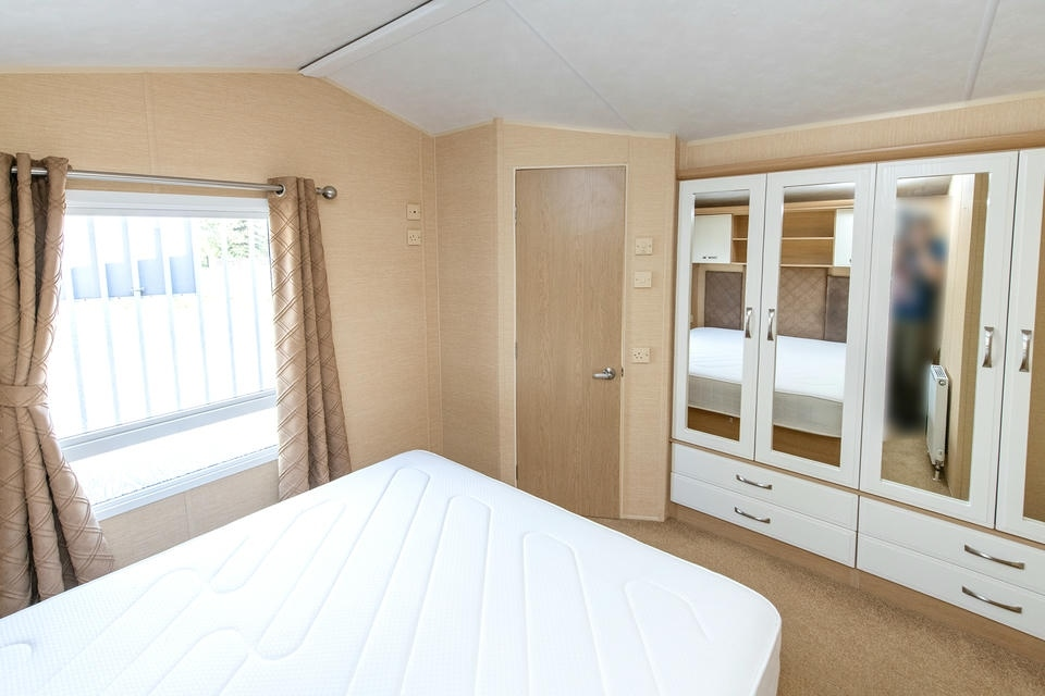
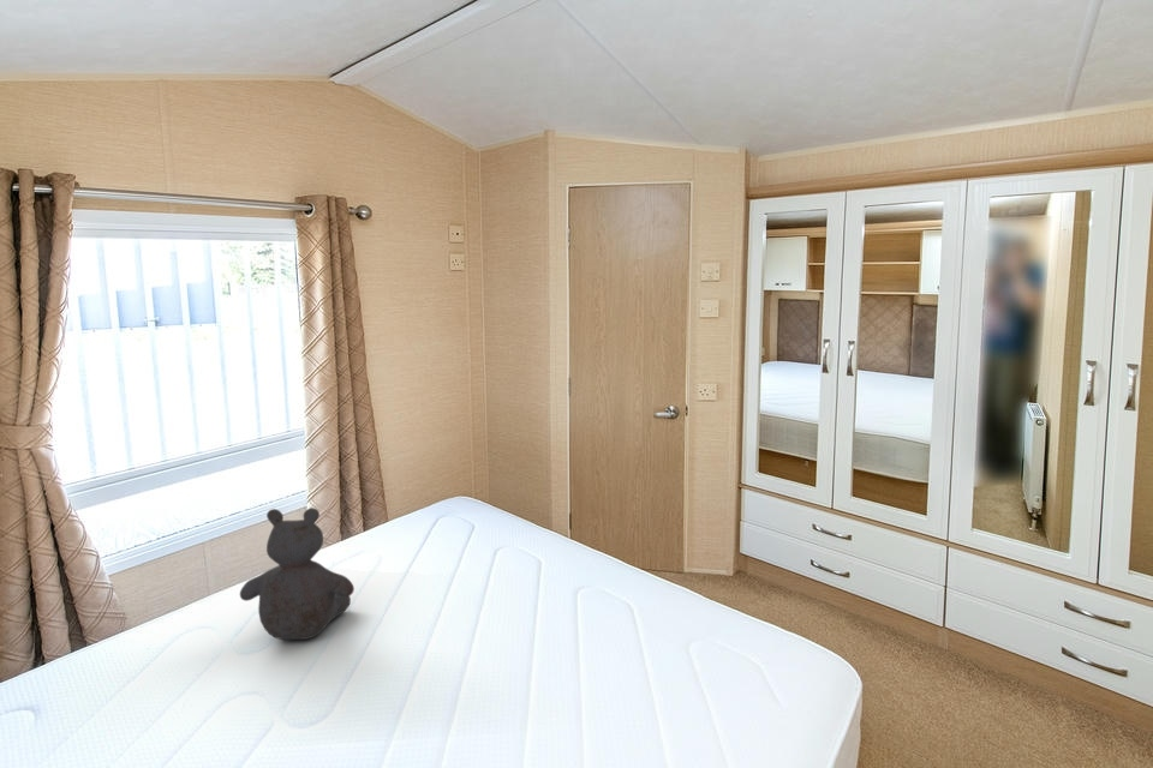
+ teddy bear (303, 565)
